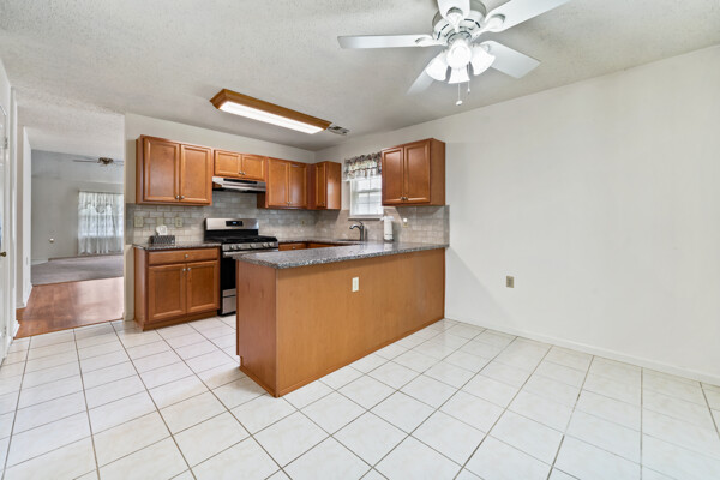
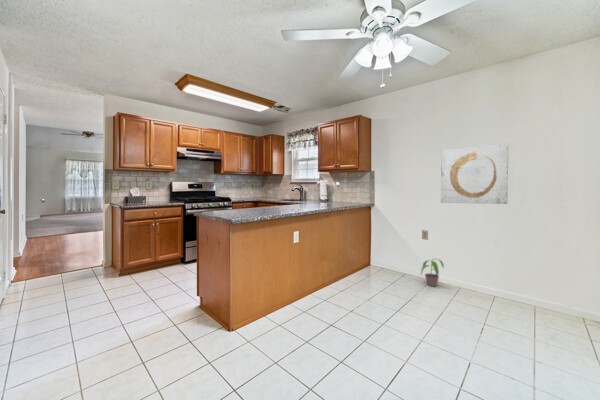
+ potted plant (431, 271)
+ wall art (472, 175)
